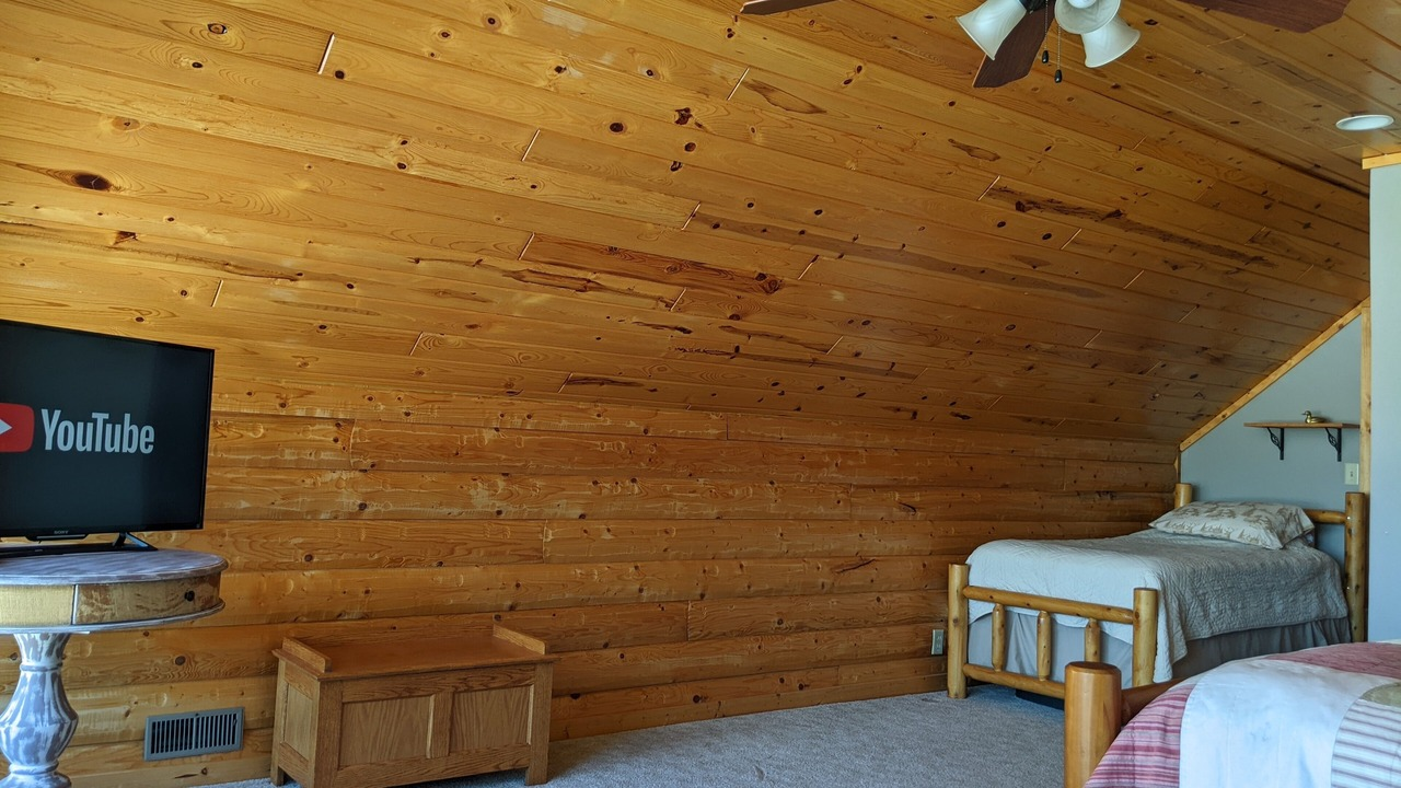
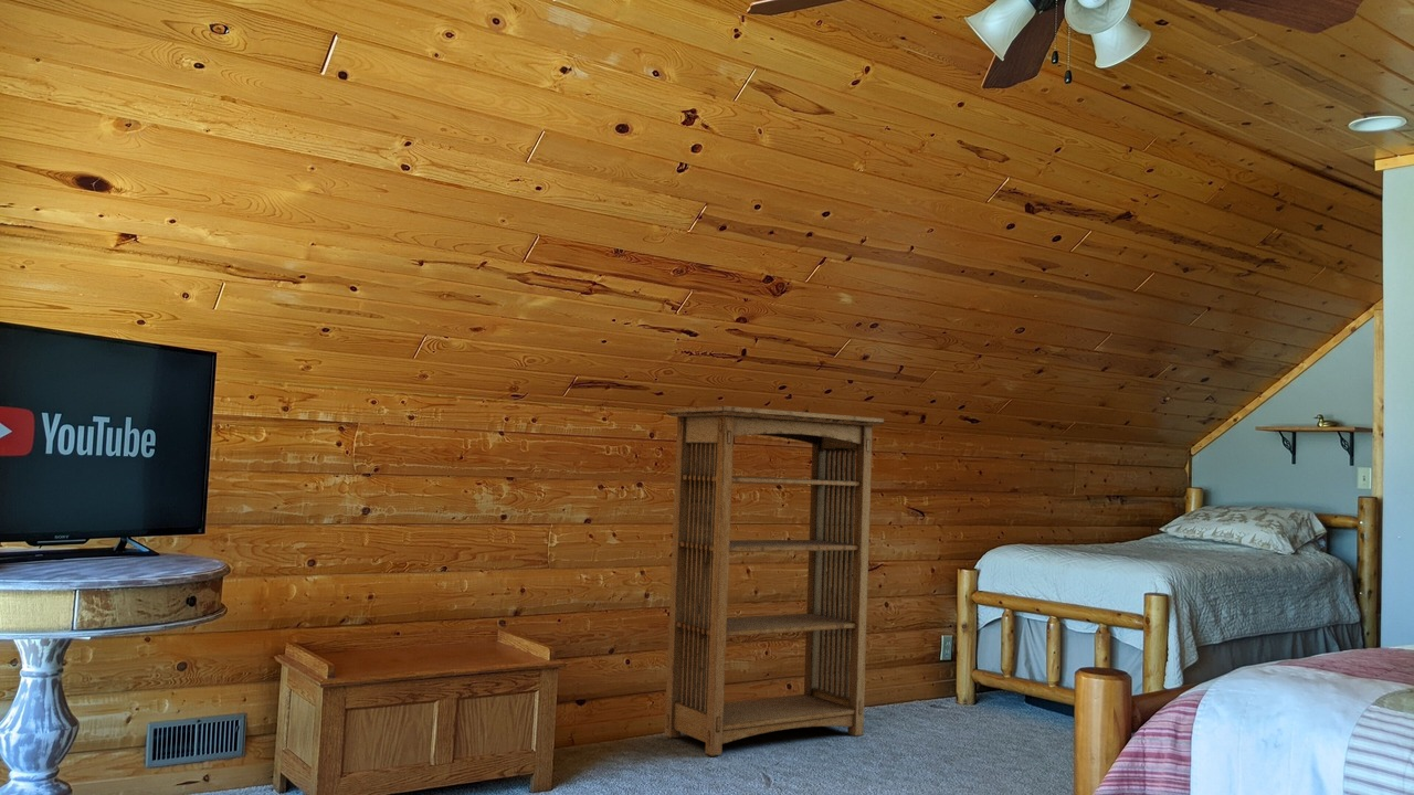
+ bookshelf (764, 551)
